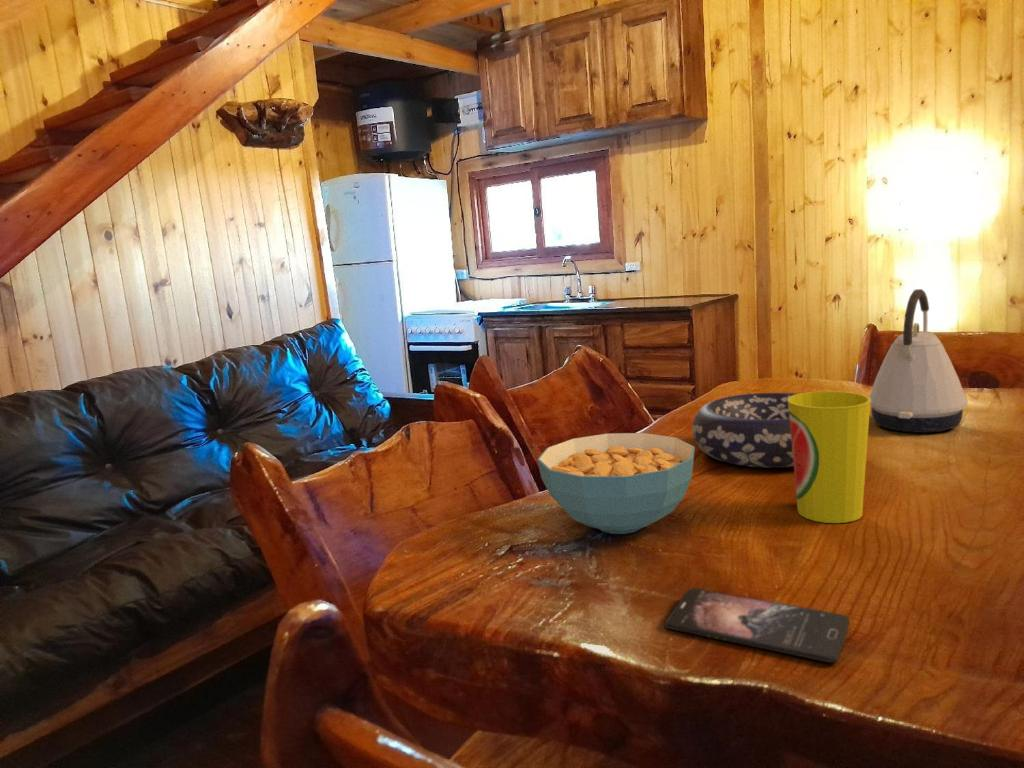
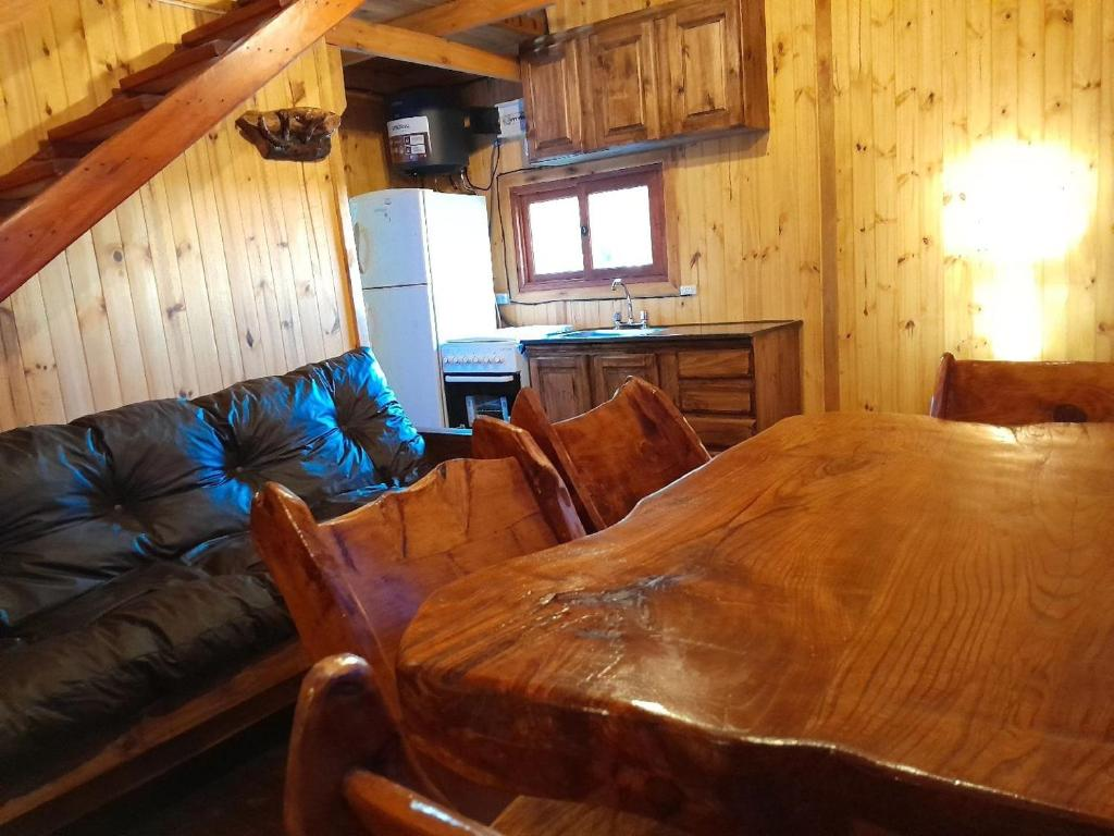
- cereal bowl (618, 489)
- cup (828, 456)
- kettle (917, 357)
- decorative bowl (768, 428)
- smartphone (755, 622)
